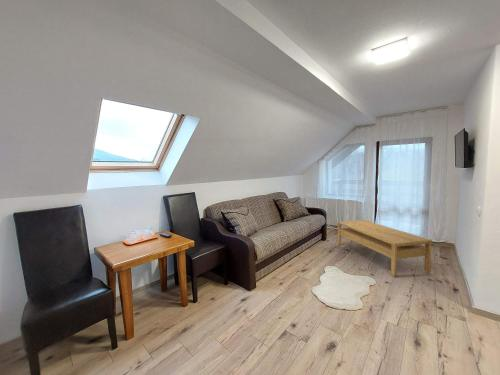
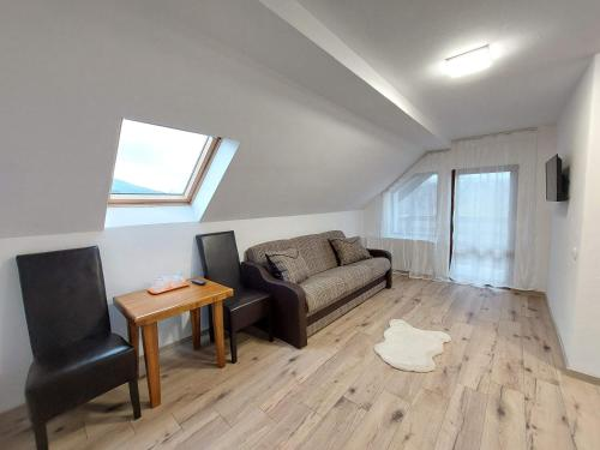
- coffee table (376, 242)
